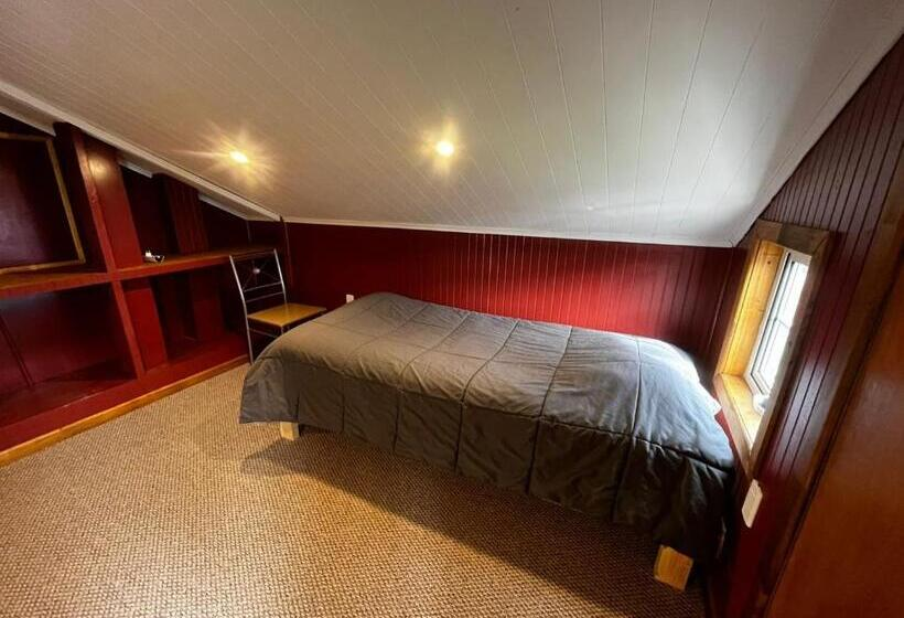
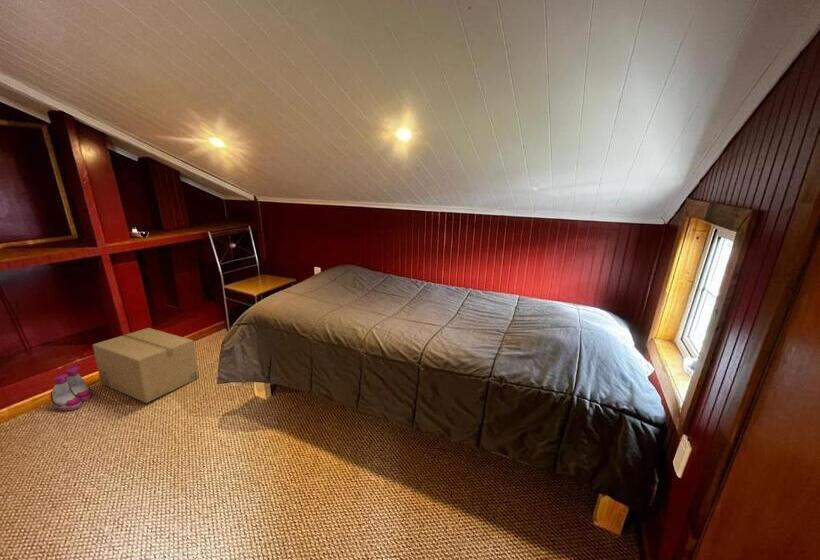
+ cardboard box (147, 361)
+ boots (70, 385)
